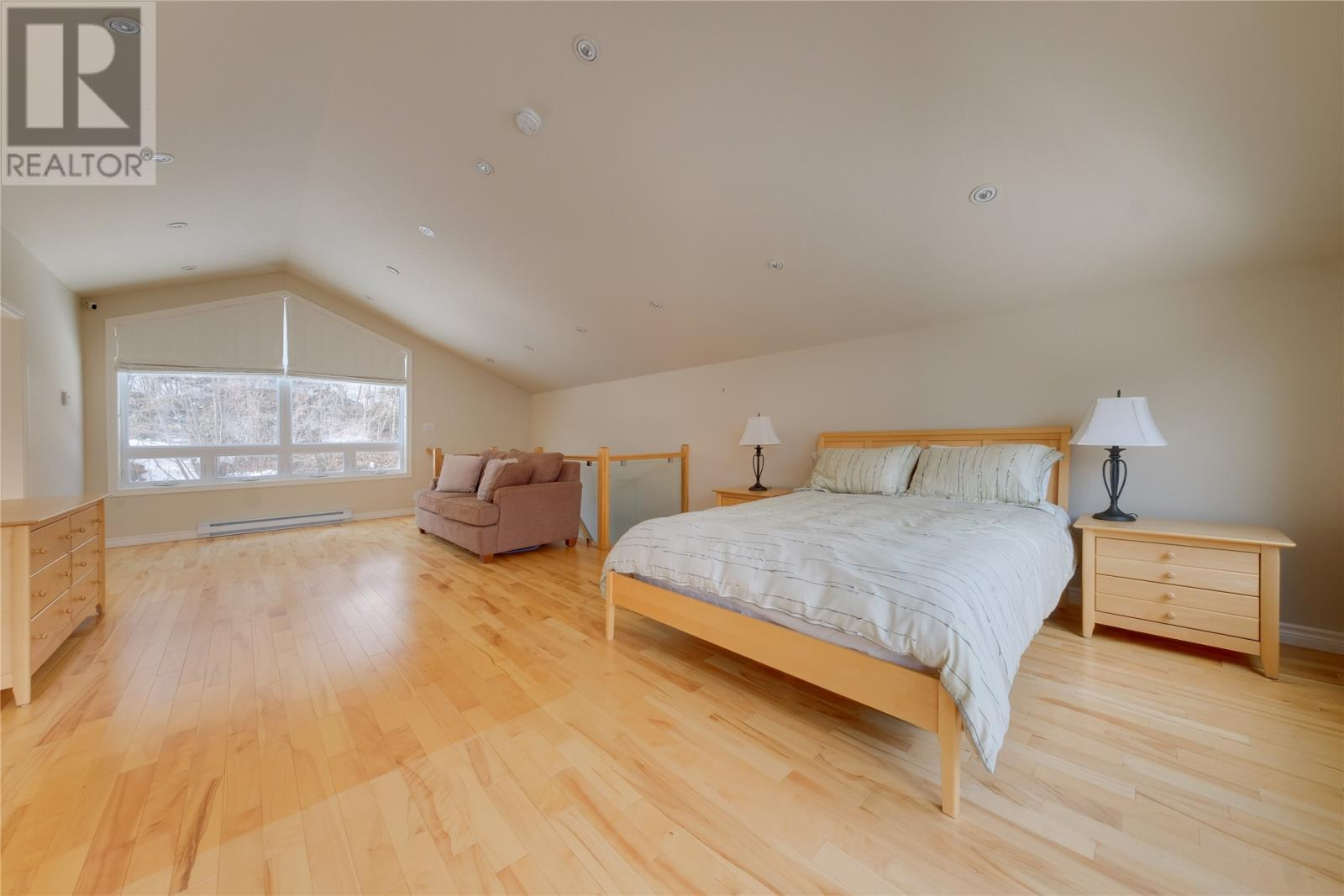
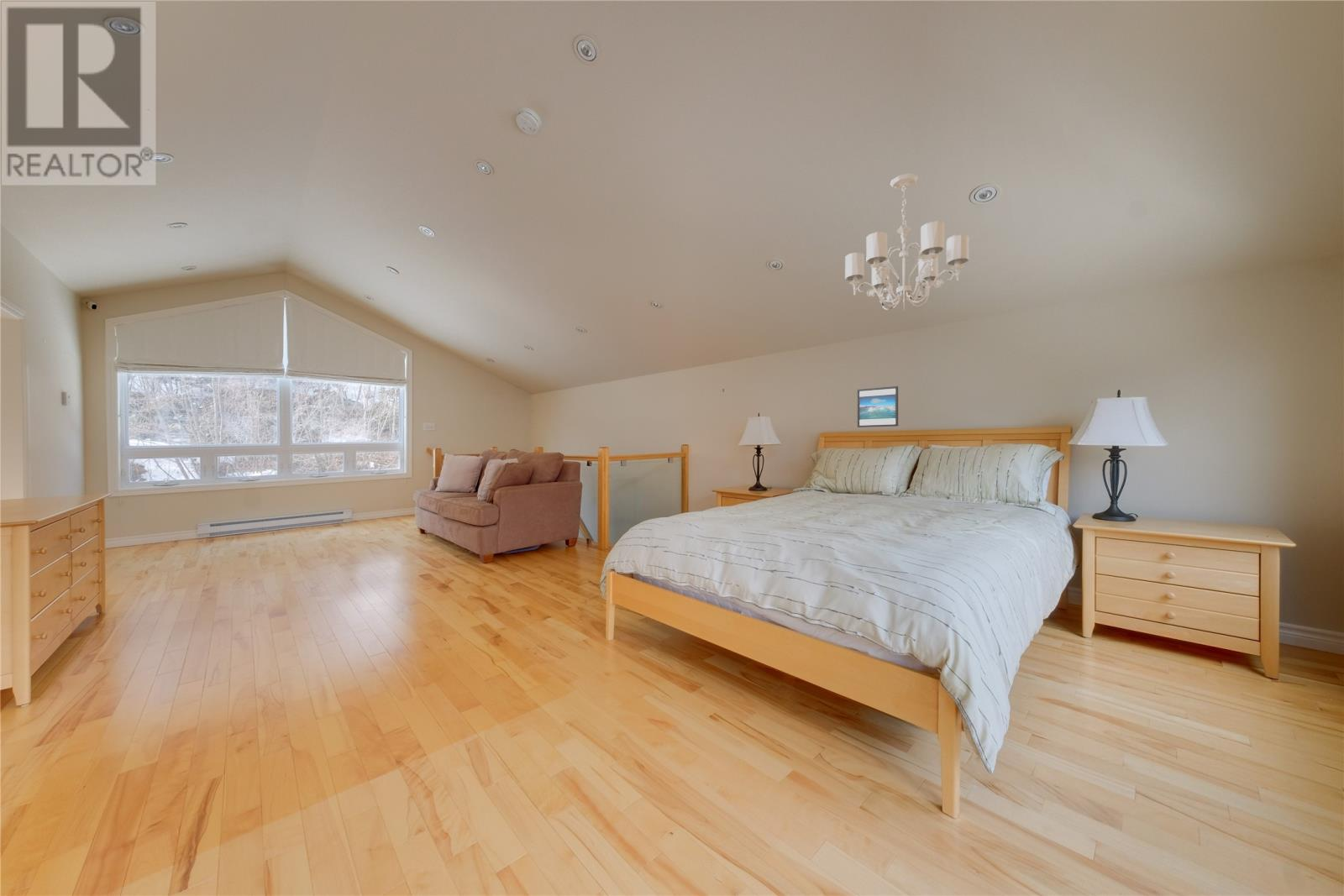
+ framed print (877, 407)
+ chandelier (904, 244)
